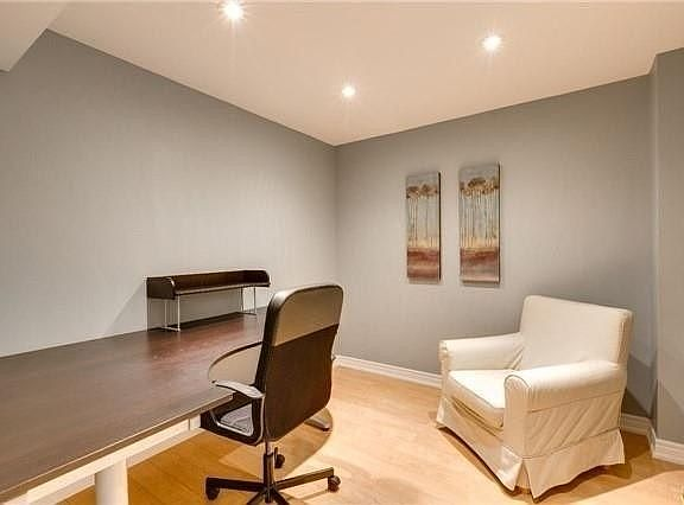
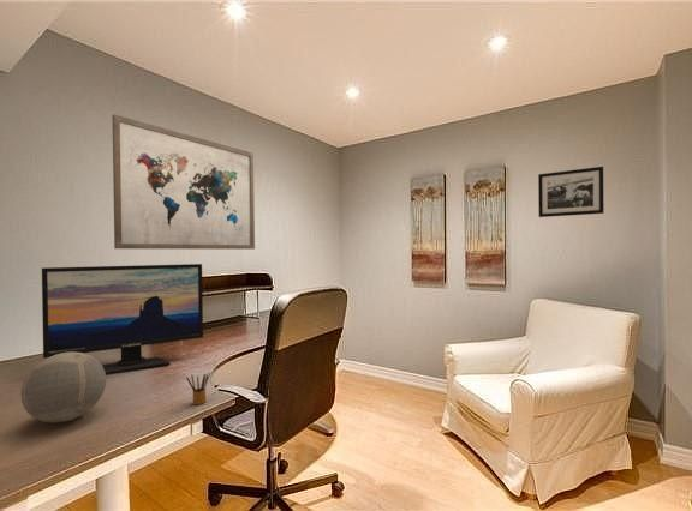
+ wall art (195, 193)
+ decorative orb (66, 385)
+ computer monitor (130, 315)
+ pencil box (198, 387)
+ picture frame (569, 192)
